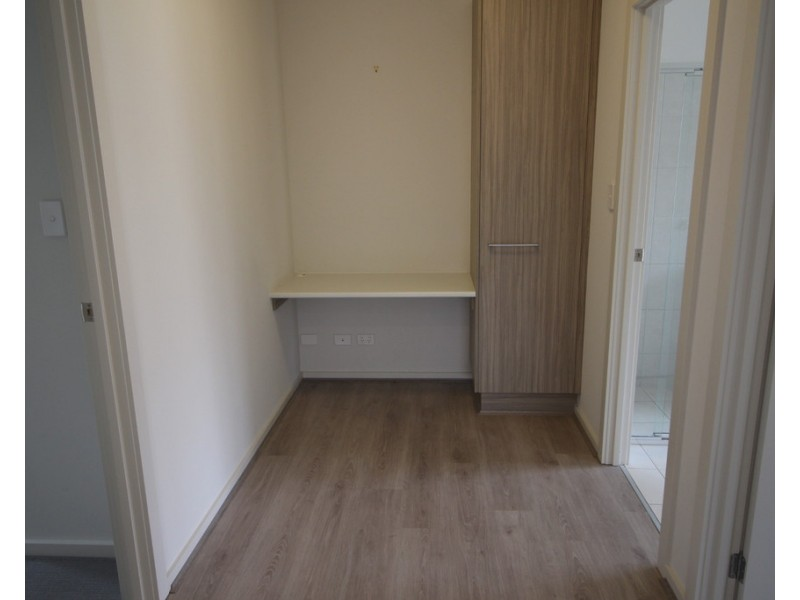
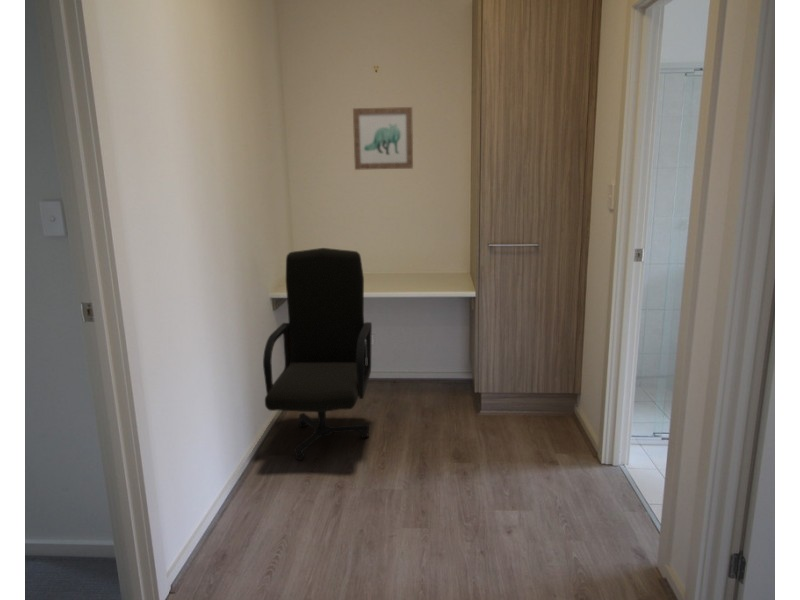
+ wall art (383, 138)
+ chair (319, 350)
